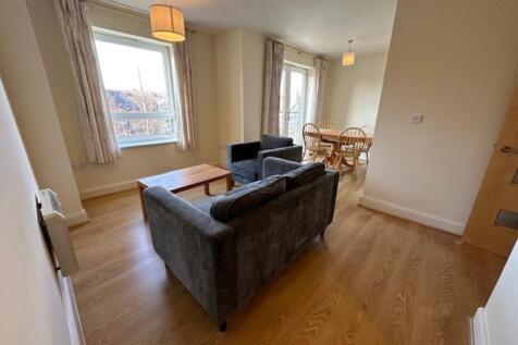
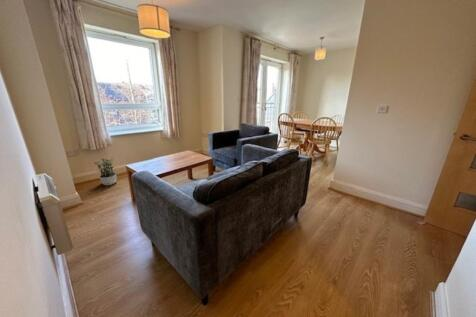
+ potted plant (106, 170)
